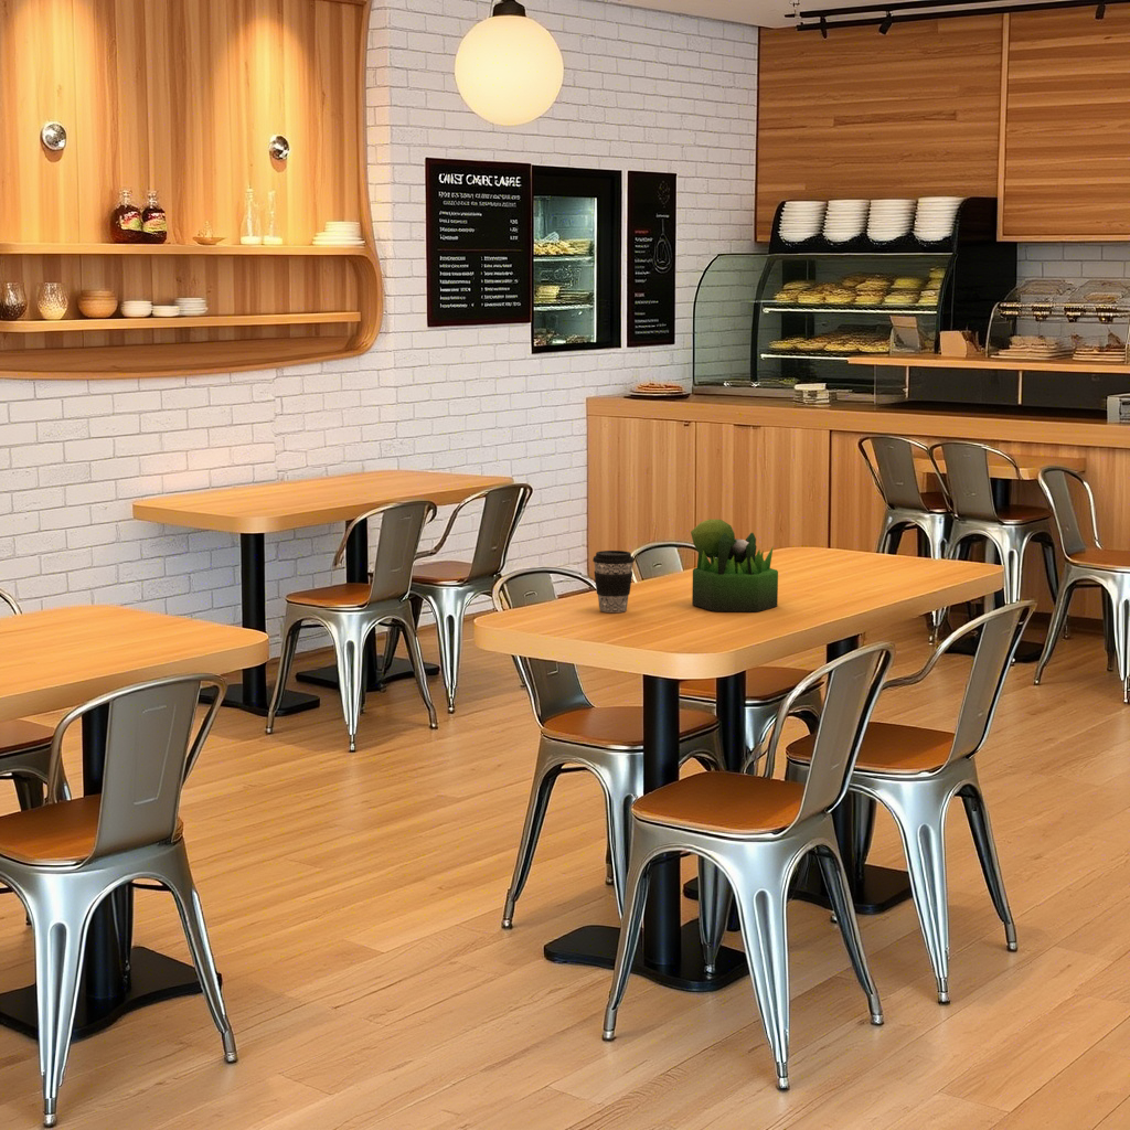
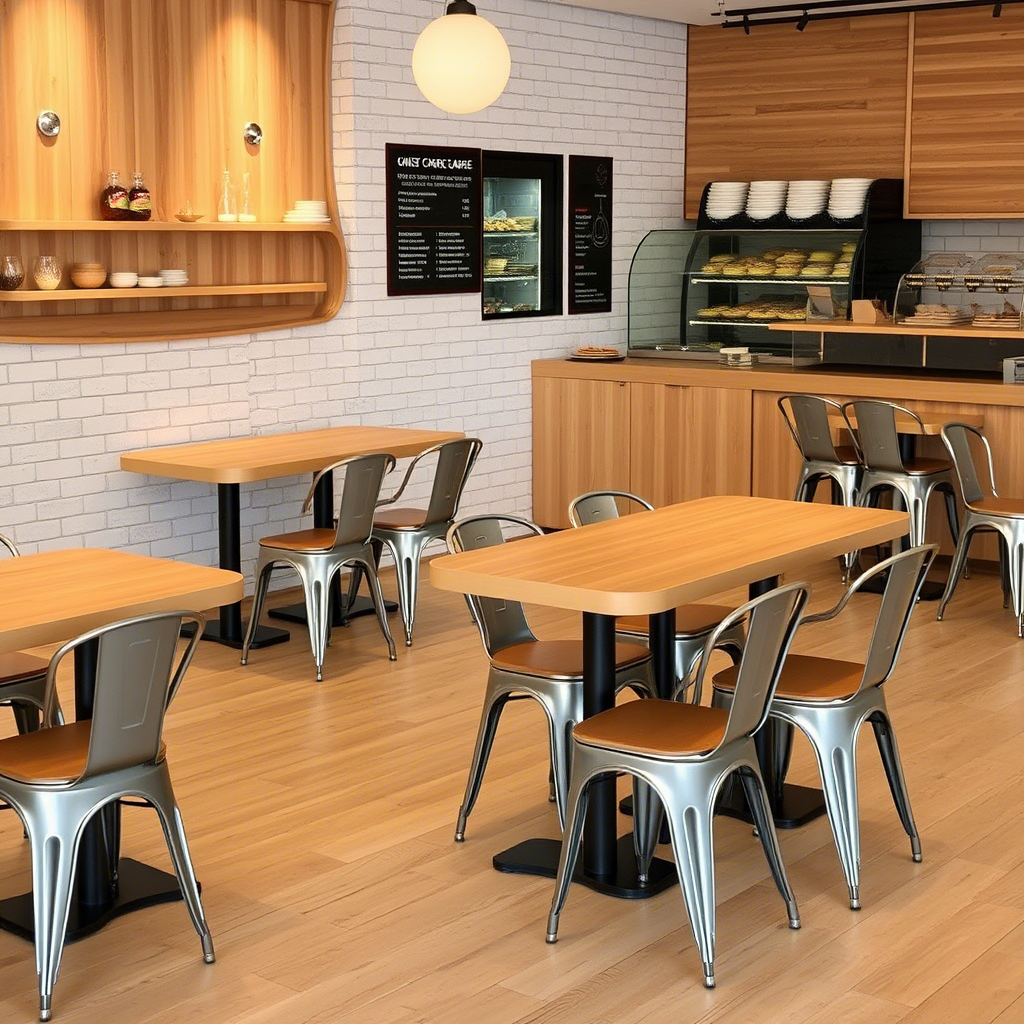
- plant (734, 562)
- coffee cup (612, 582)
